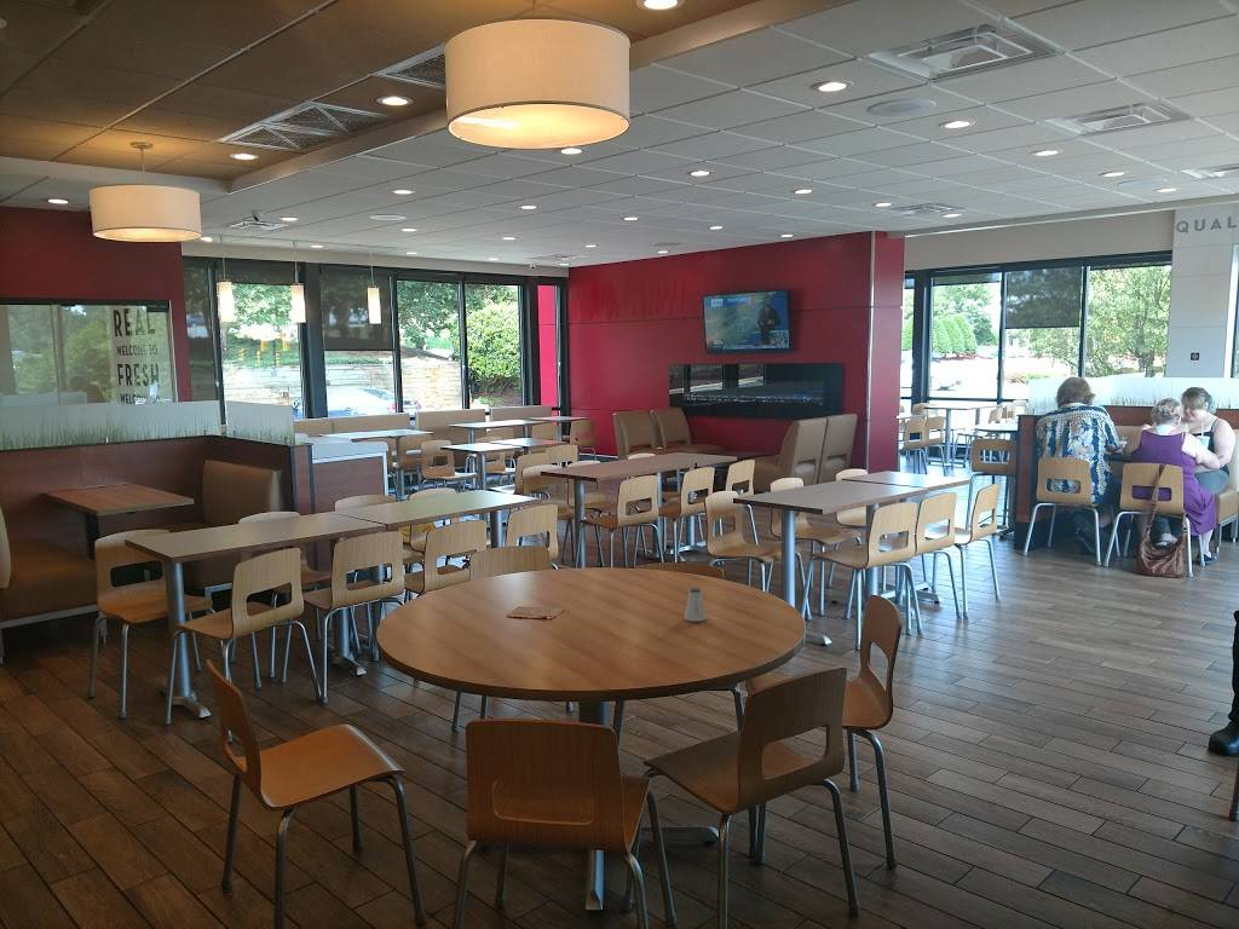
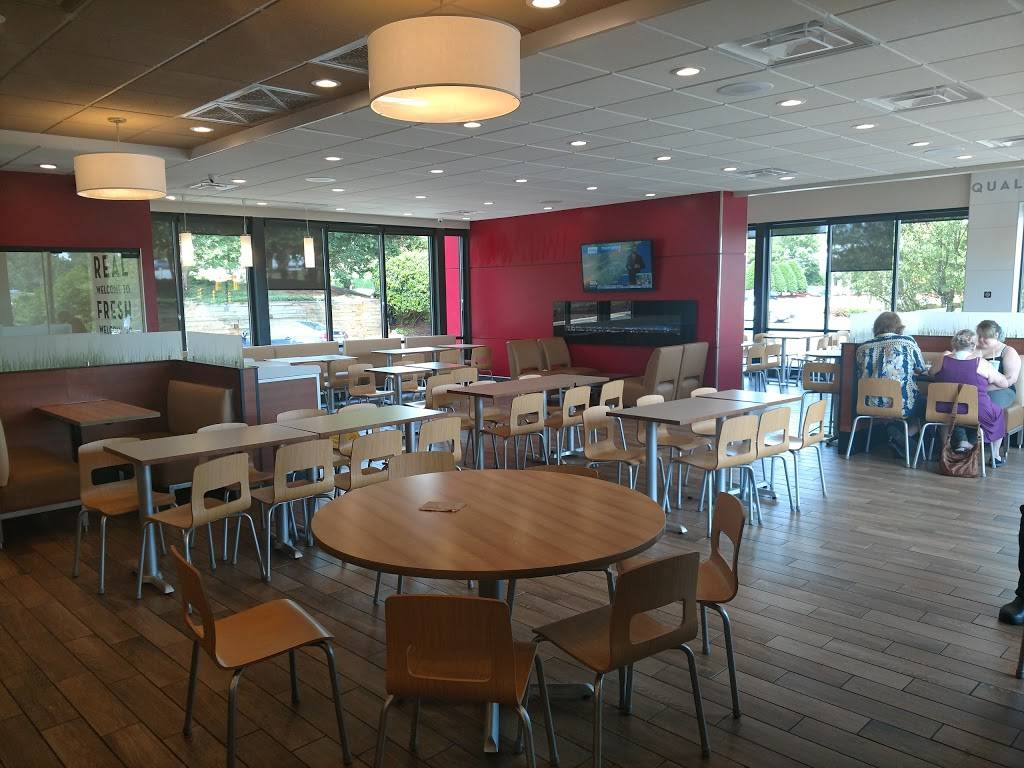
- saltshaker (695, 604)
